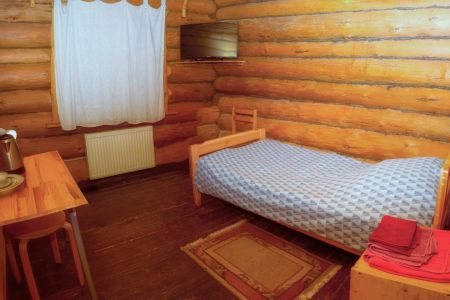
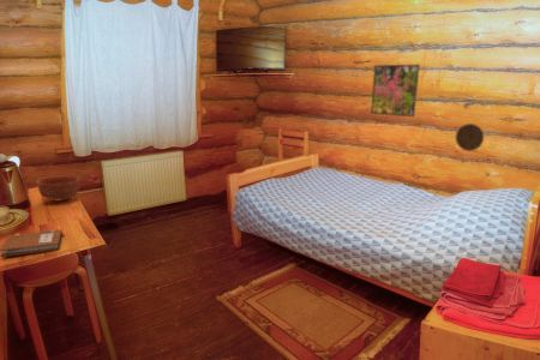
+ bowl (59, 190)
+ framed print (394, 90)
+ notebook (35, 241)
+ decorative plate (469, 137)
